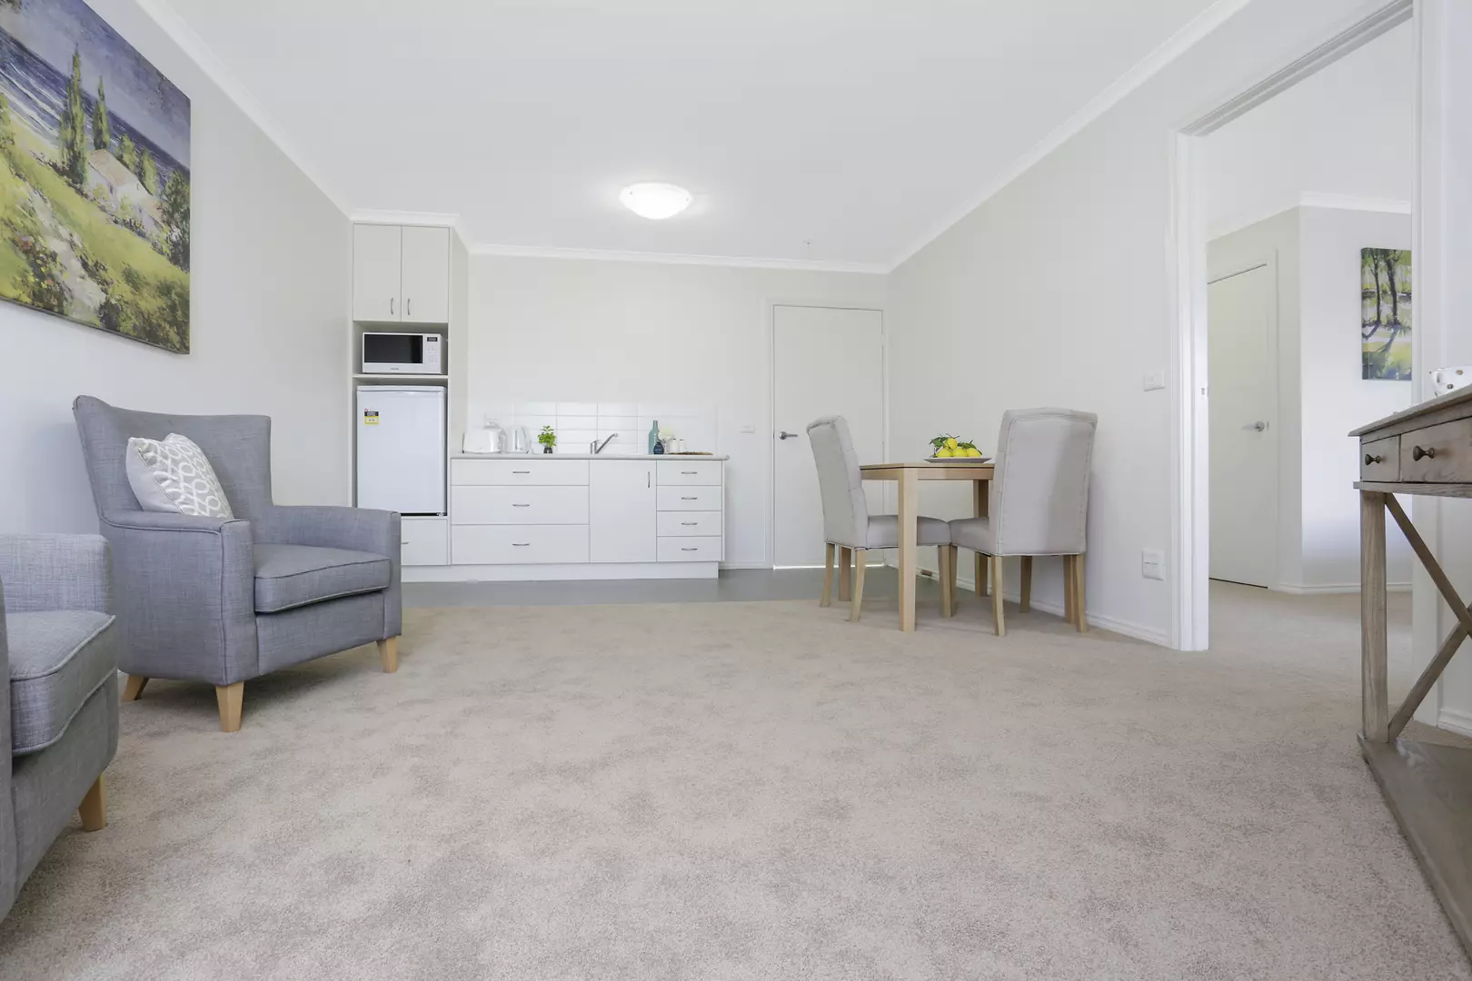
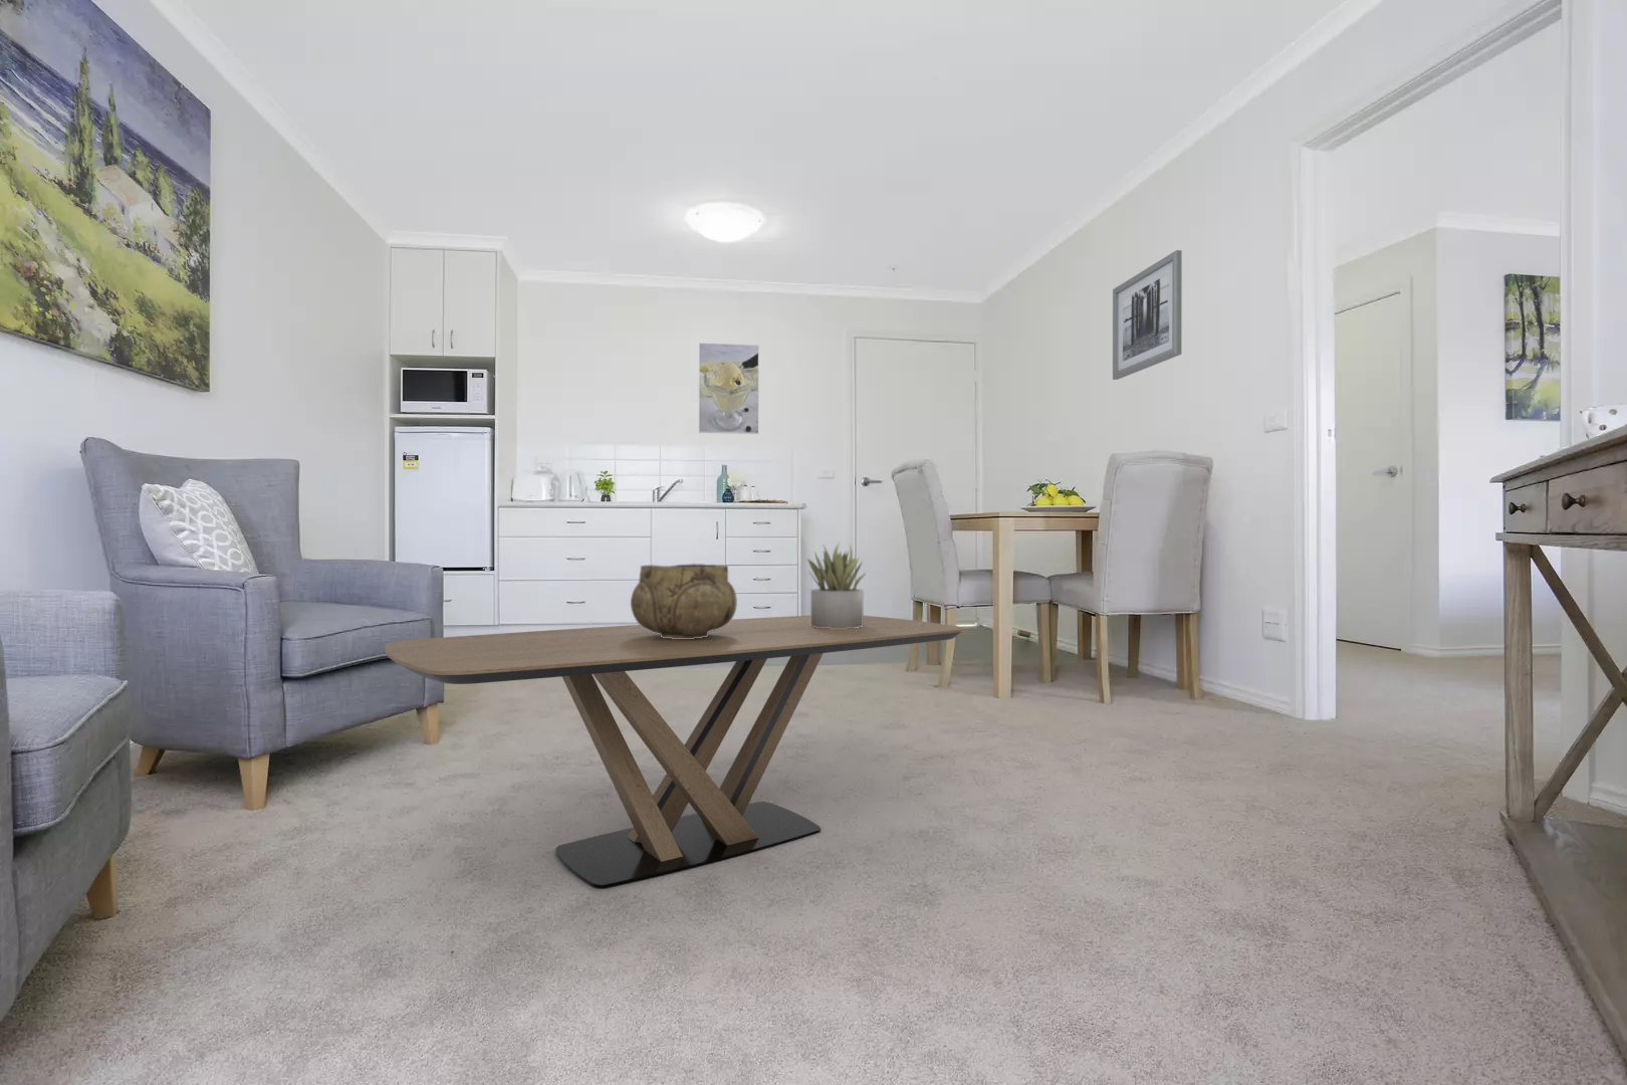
+ wall art (1144, 320)
+ succulent plant (837, 582)
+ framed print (728, 389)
+ decorative bowl (684, 599)
+ coffee table (701, 735)
